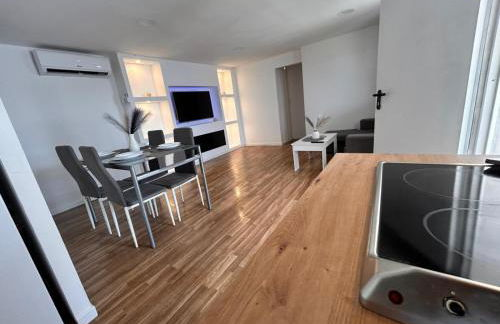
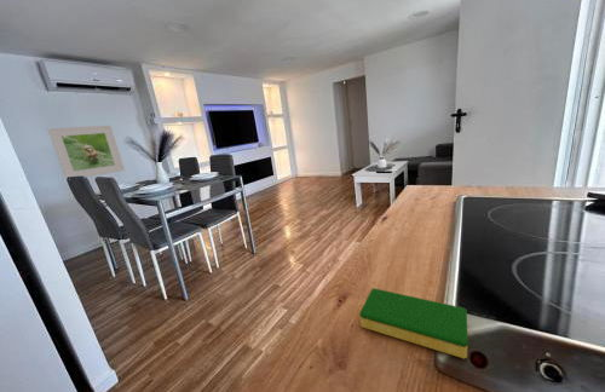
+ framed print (90, 151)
+ dish sponge (411, 317)
